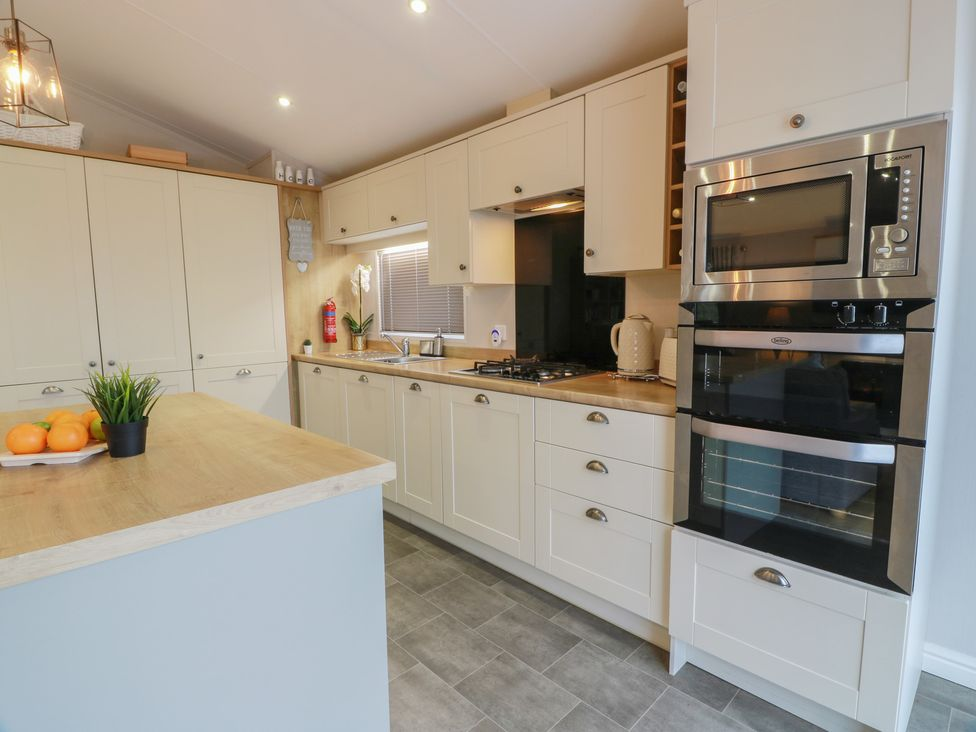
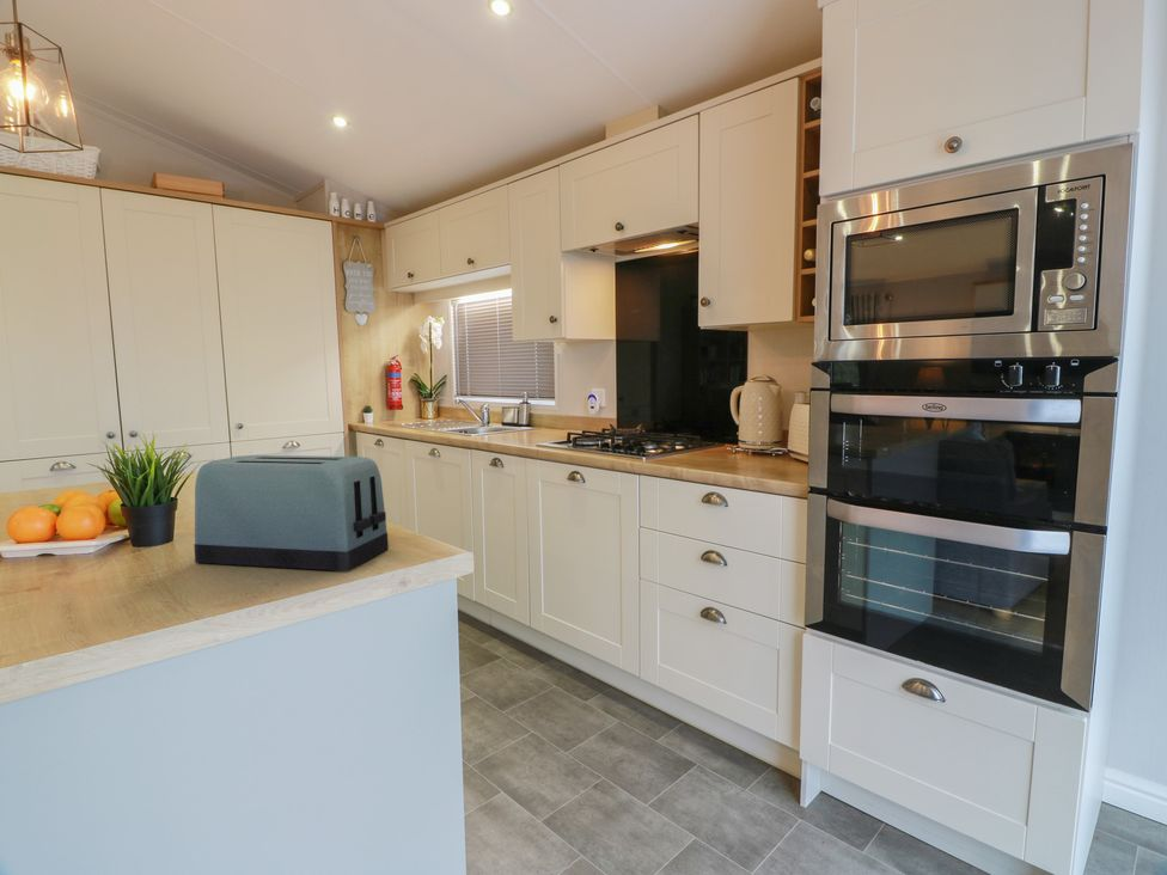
+ toaster (294, 507)
